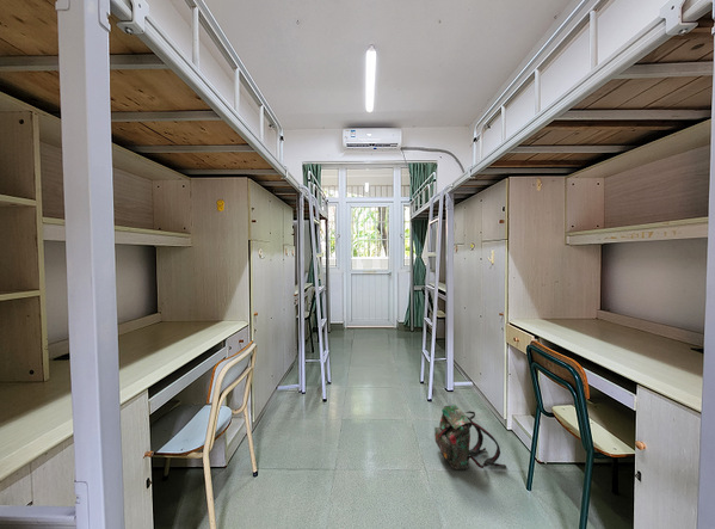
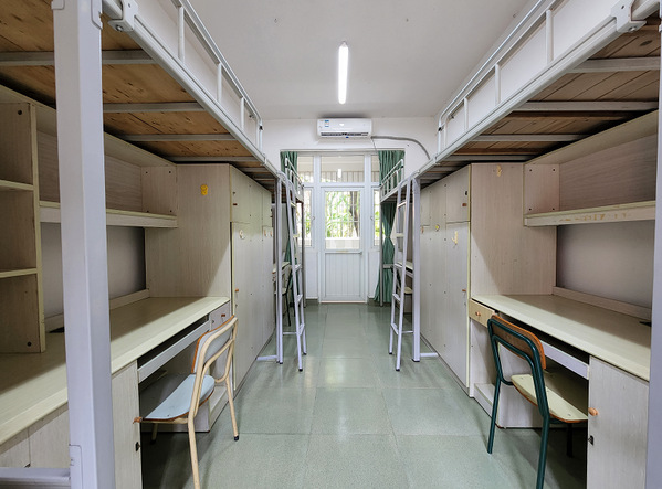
- backpack (468, 436)
